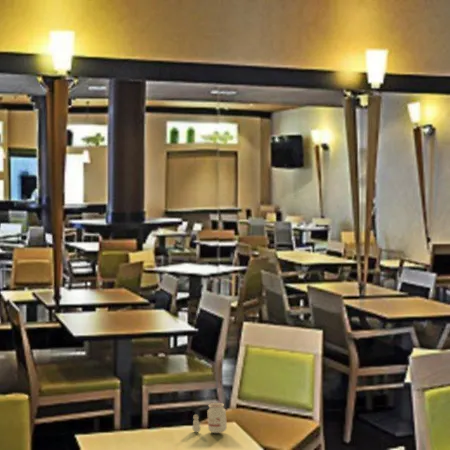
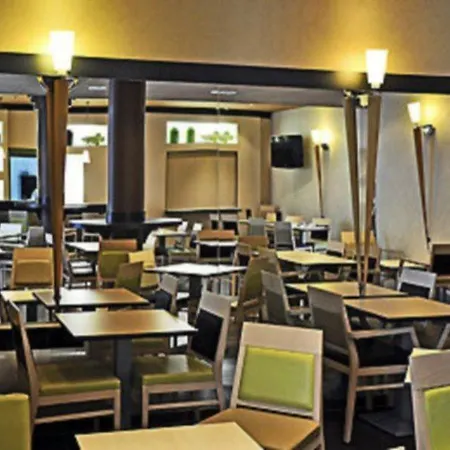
- candle (210, 418)
